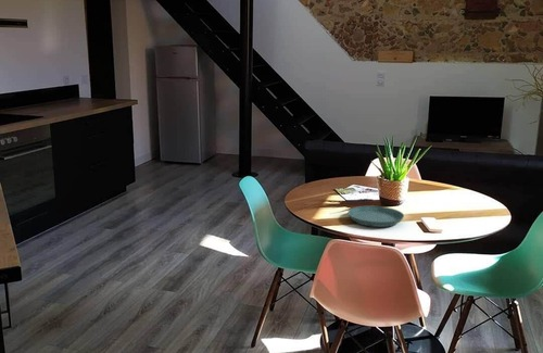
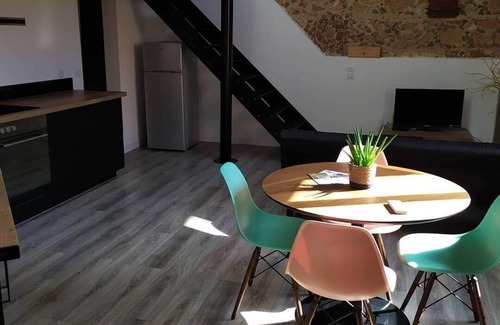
- saucer (375, 216)
